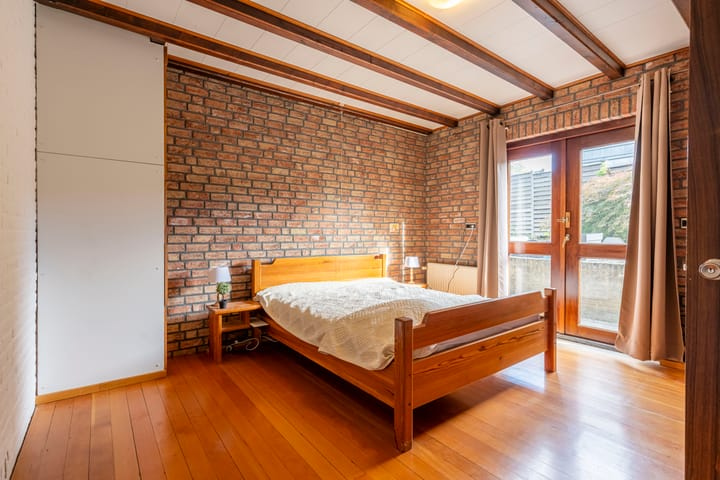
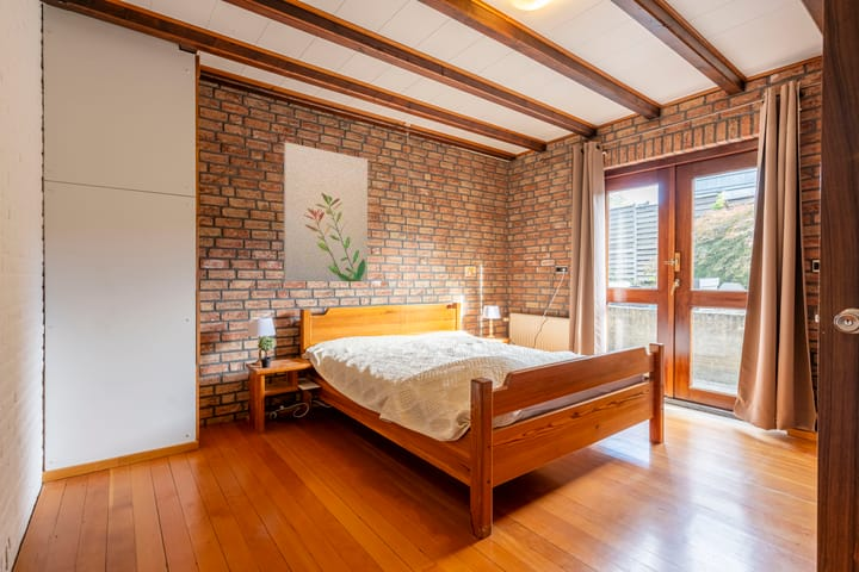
+ wall art (328, 216)
